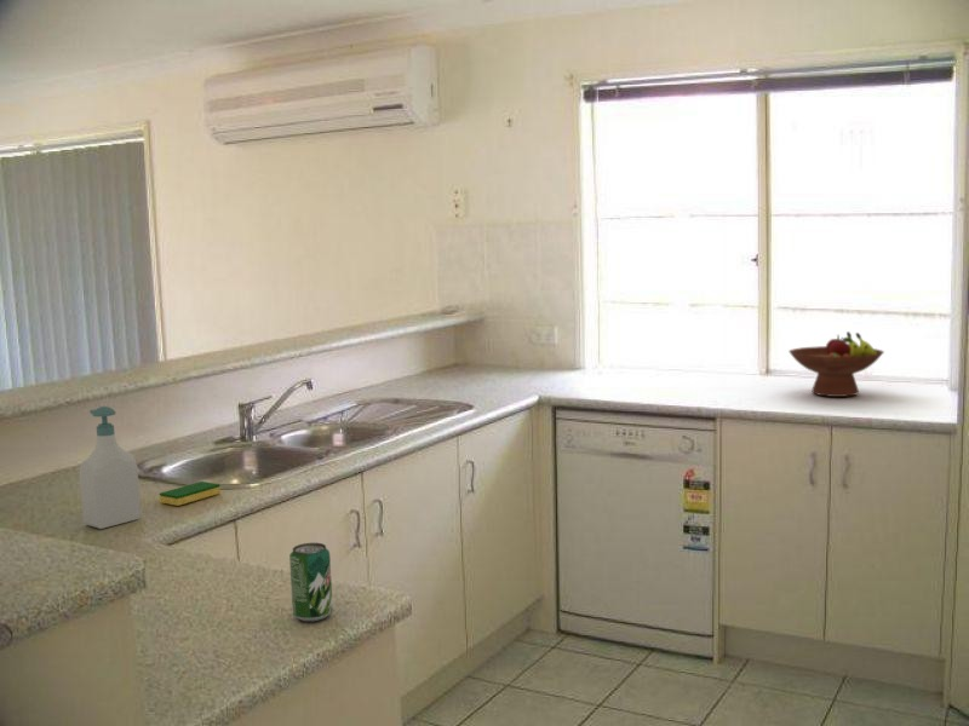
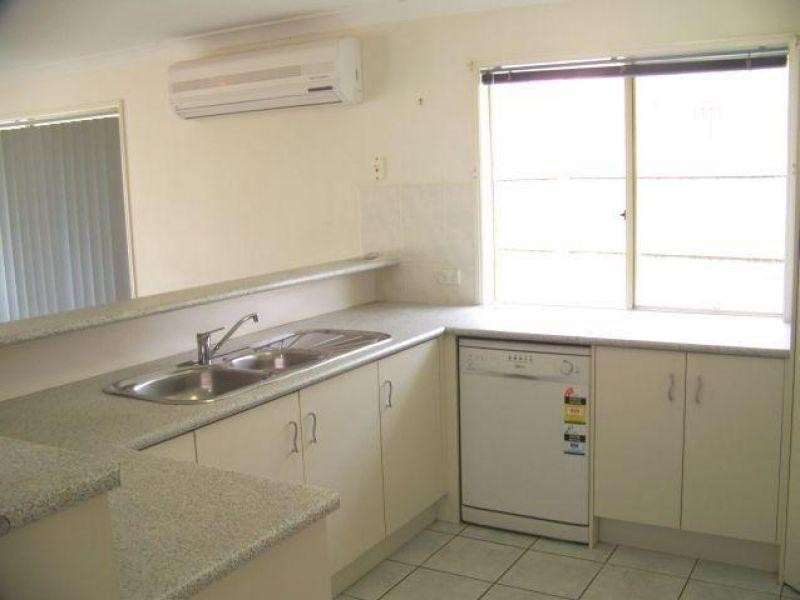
- soap bottle (105, 463)
- dish sponge (190, 492)
- fruit bowl (835, 364)
- beverage can (310, 581)
